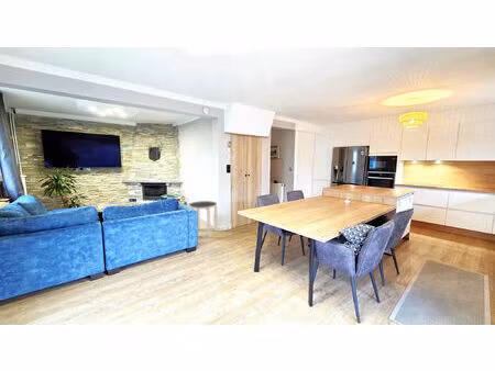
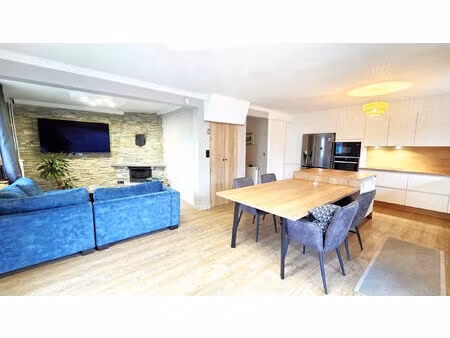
- side table (199, 218)
